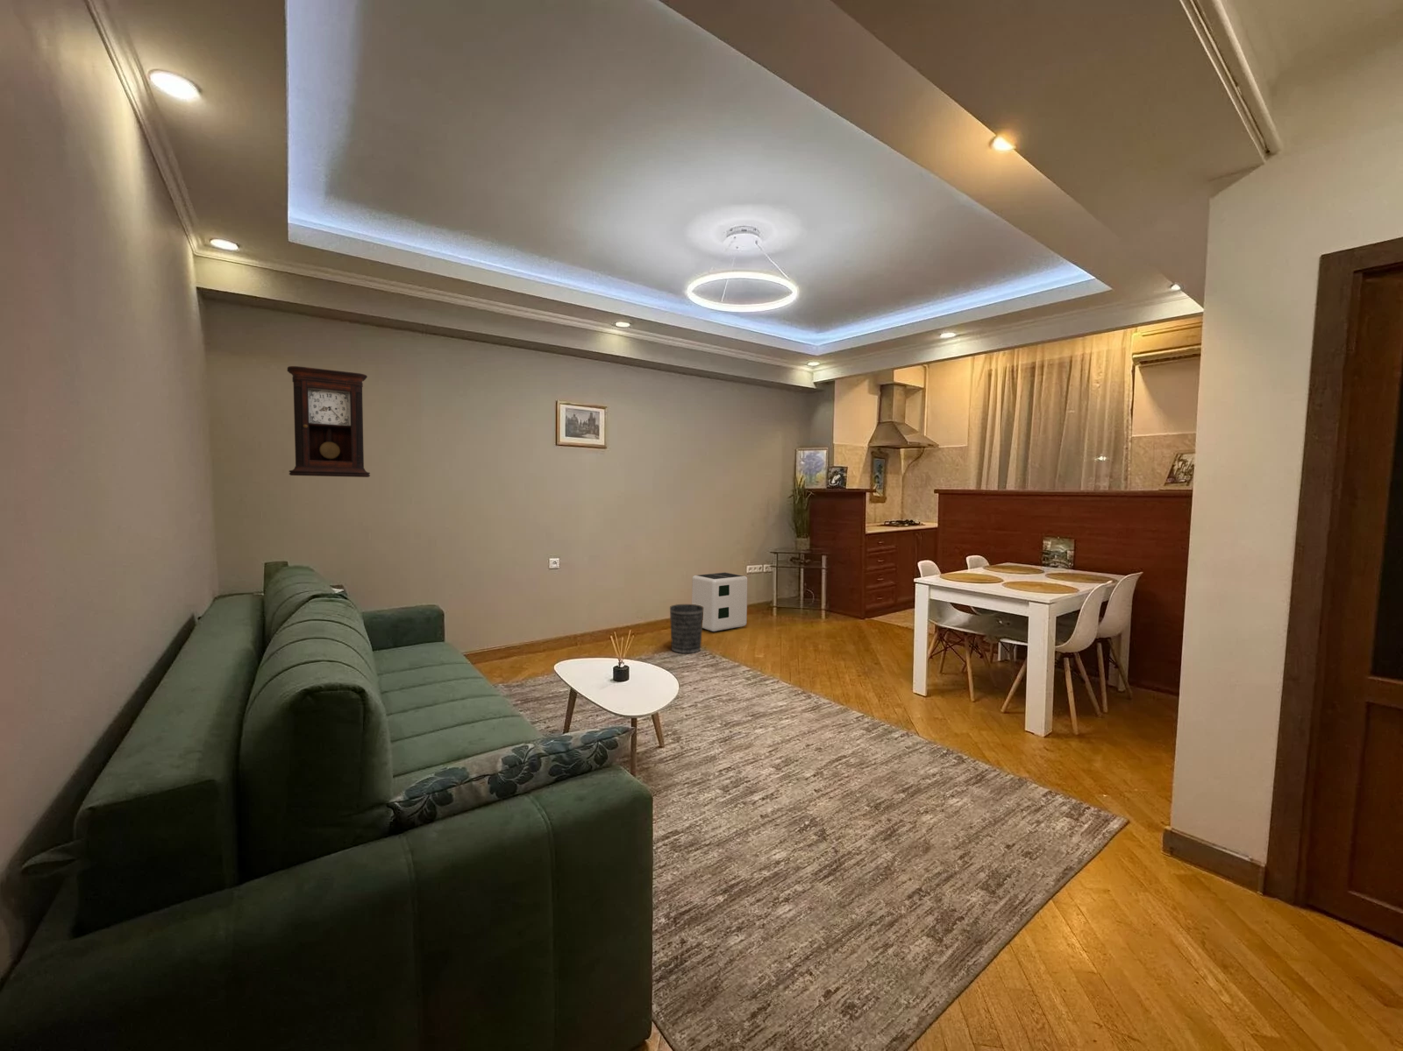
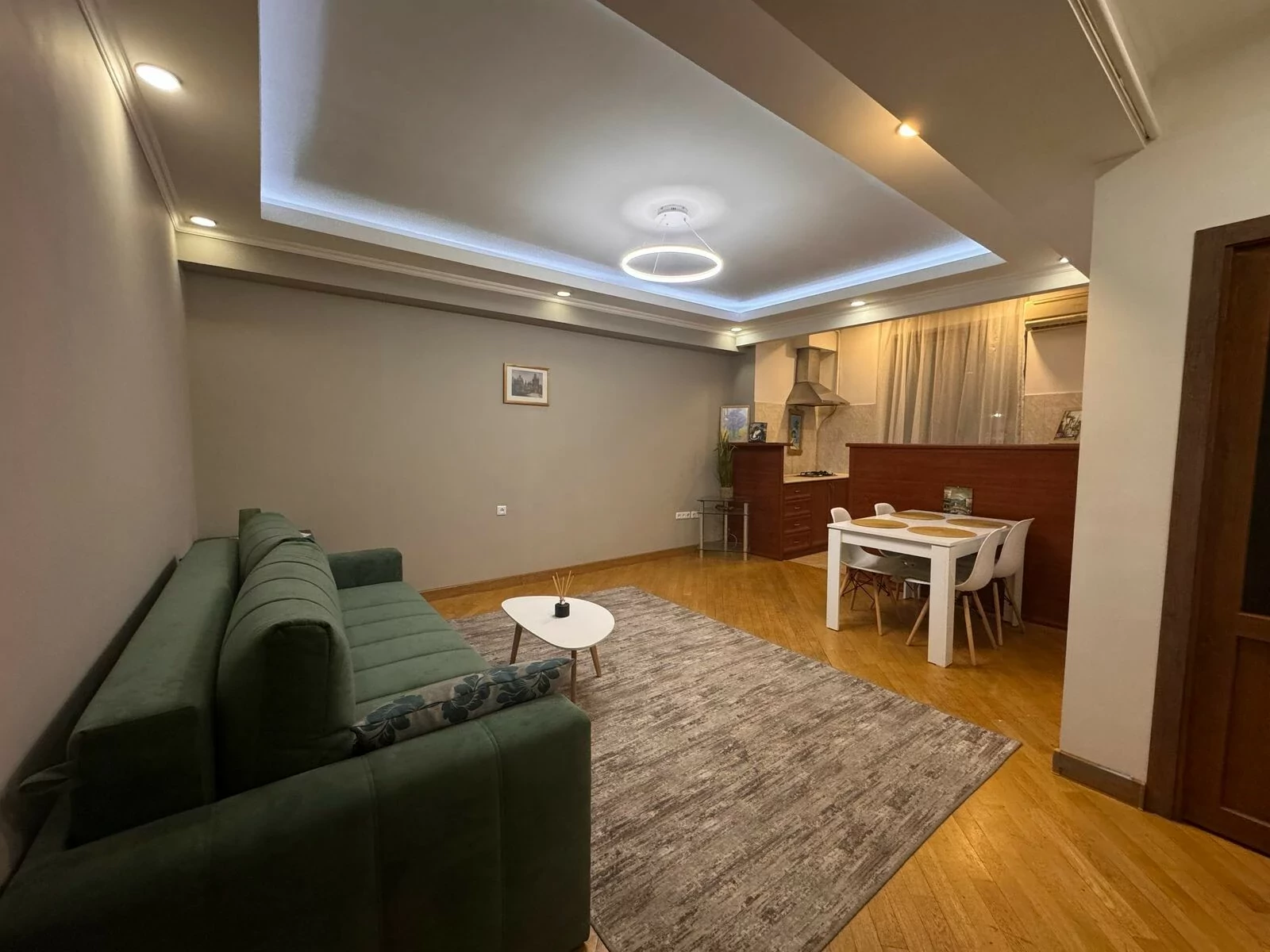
- air purifier (719, 601)
- pendulum clock (329, 424)
- wastebasket (686, 628)
